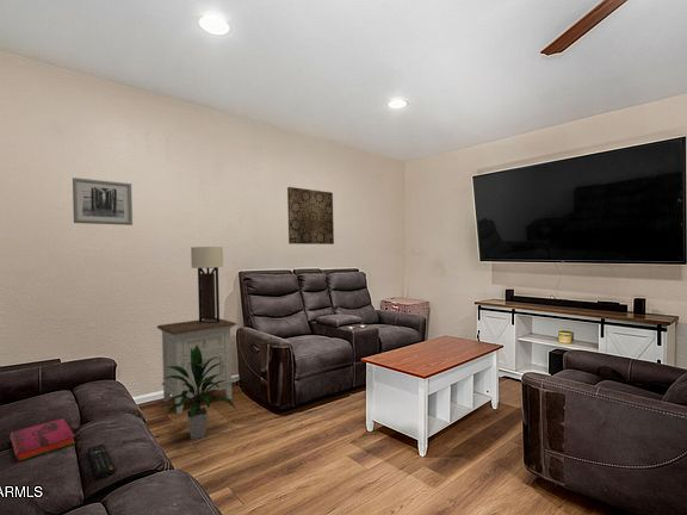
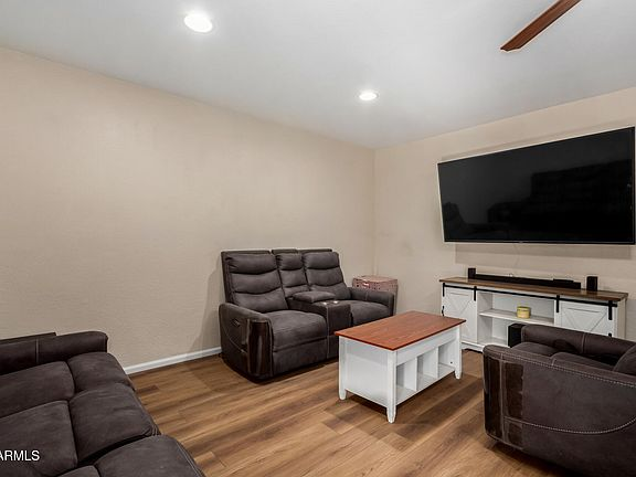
- hardback book (42, 438)
- wall sconce (208, 284)
- nightstand (203, 361)
- indoor plant (198, 391)
- remote control (100, 459)
- wall art (104, 201)
- wall art (311, 217)
